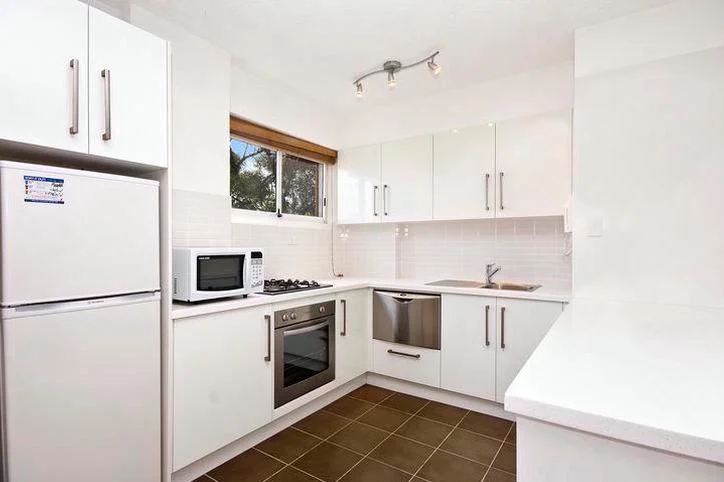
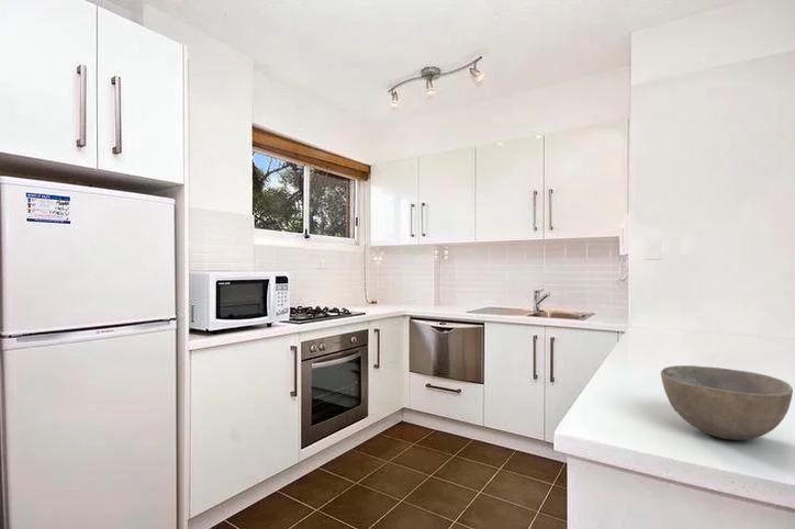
+ bowl (721, 405)
